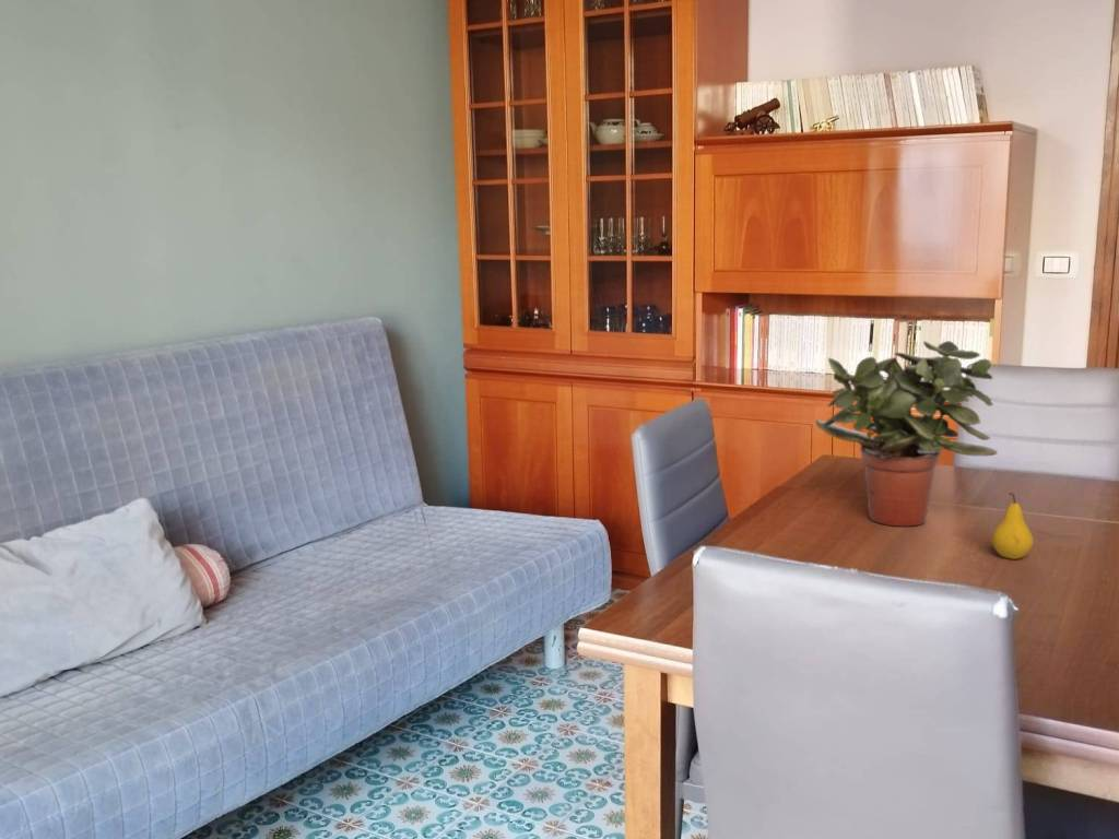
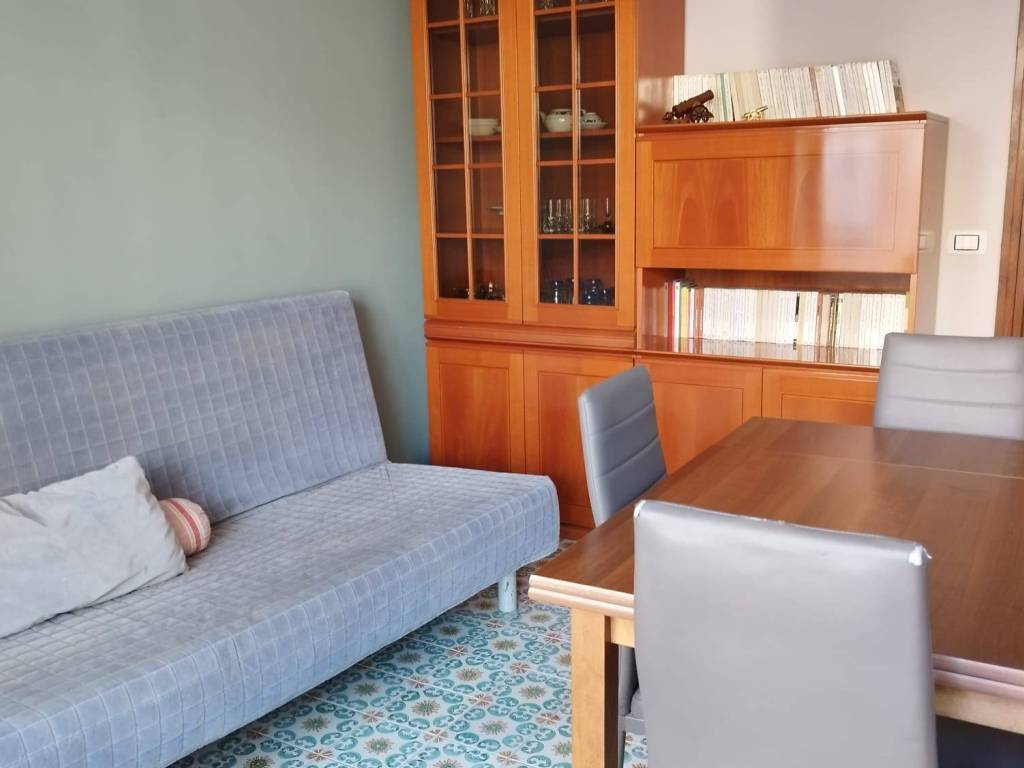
- potted plant (898, 430)
- fruit (1013, 523)
